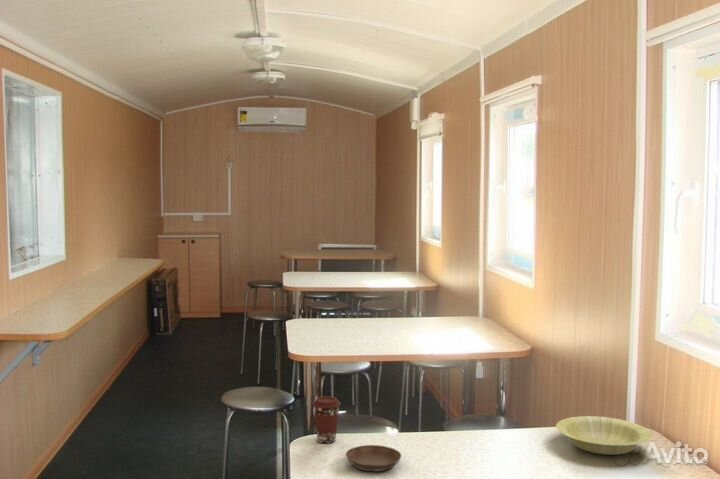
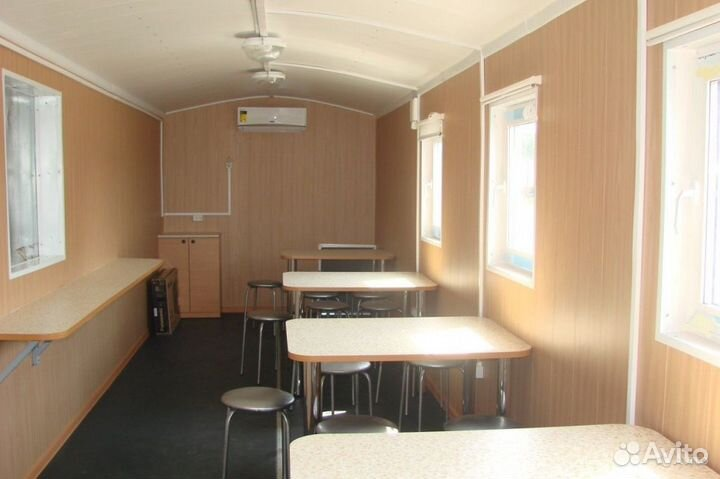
- bowl (602, 438)
- coffee cup (326, 419)
- saucer (373, 459)
